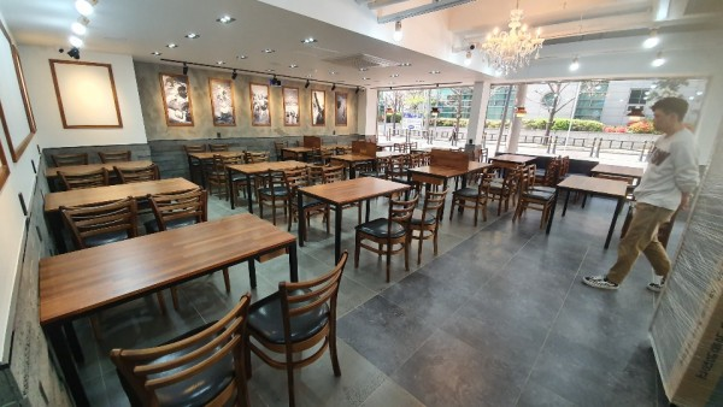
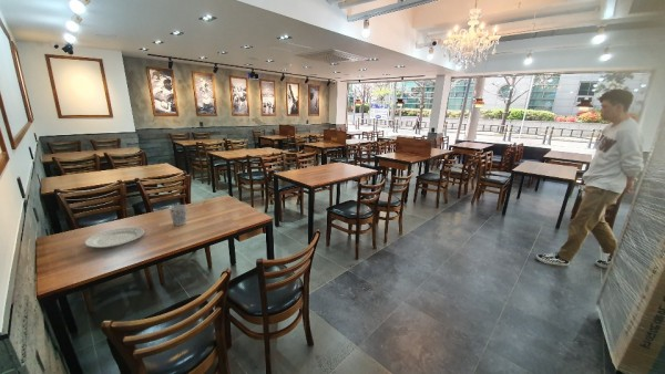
+ cup (178, 215)
+ chinaware (116, 238)
